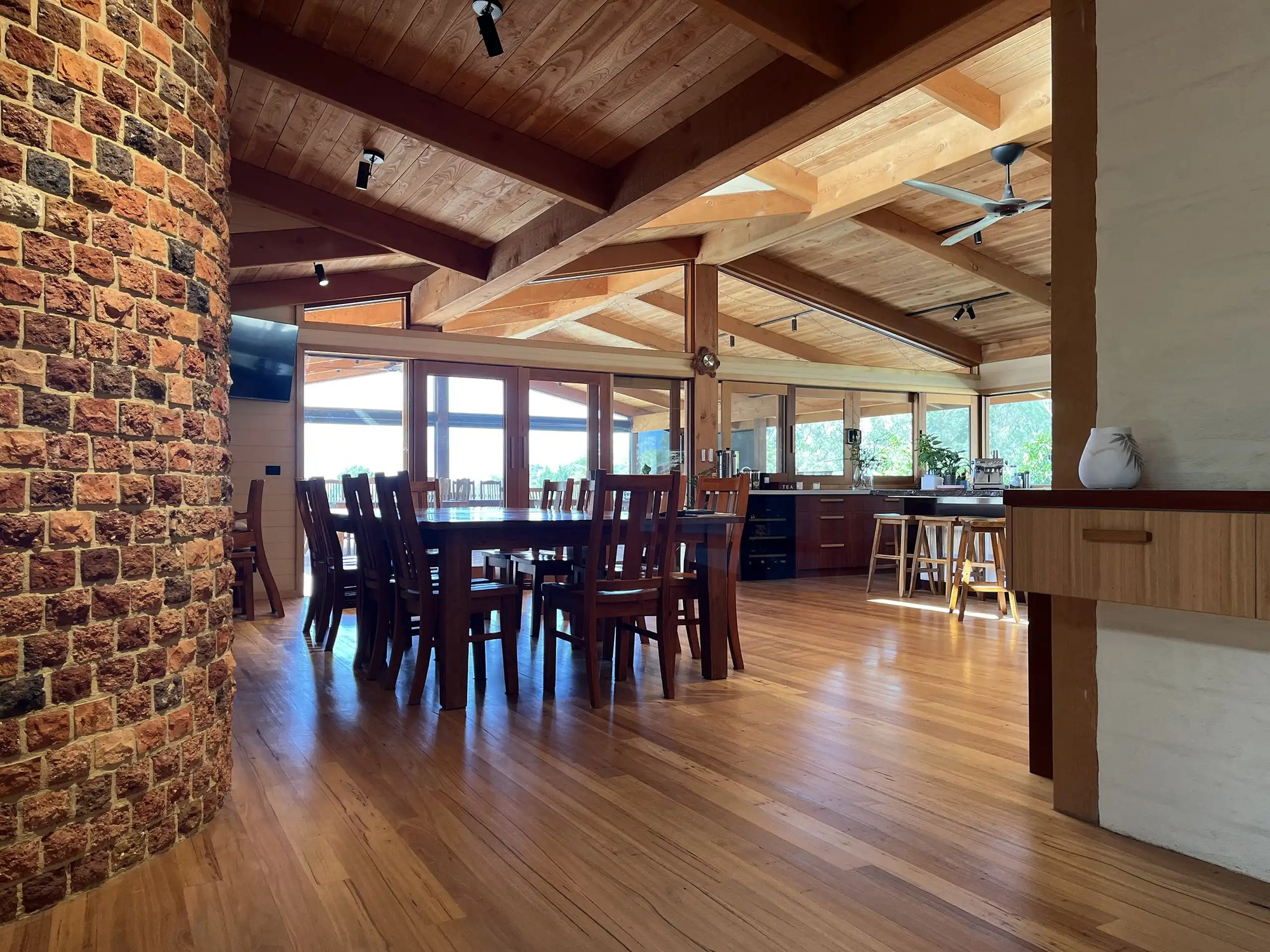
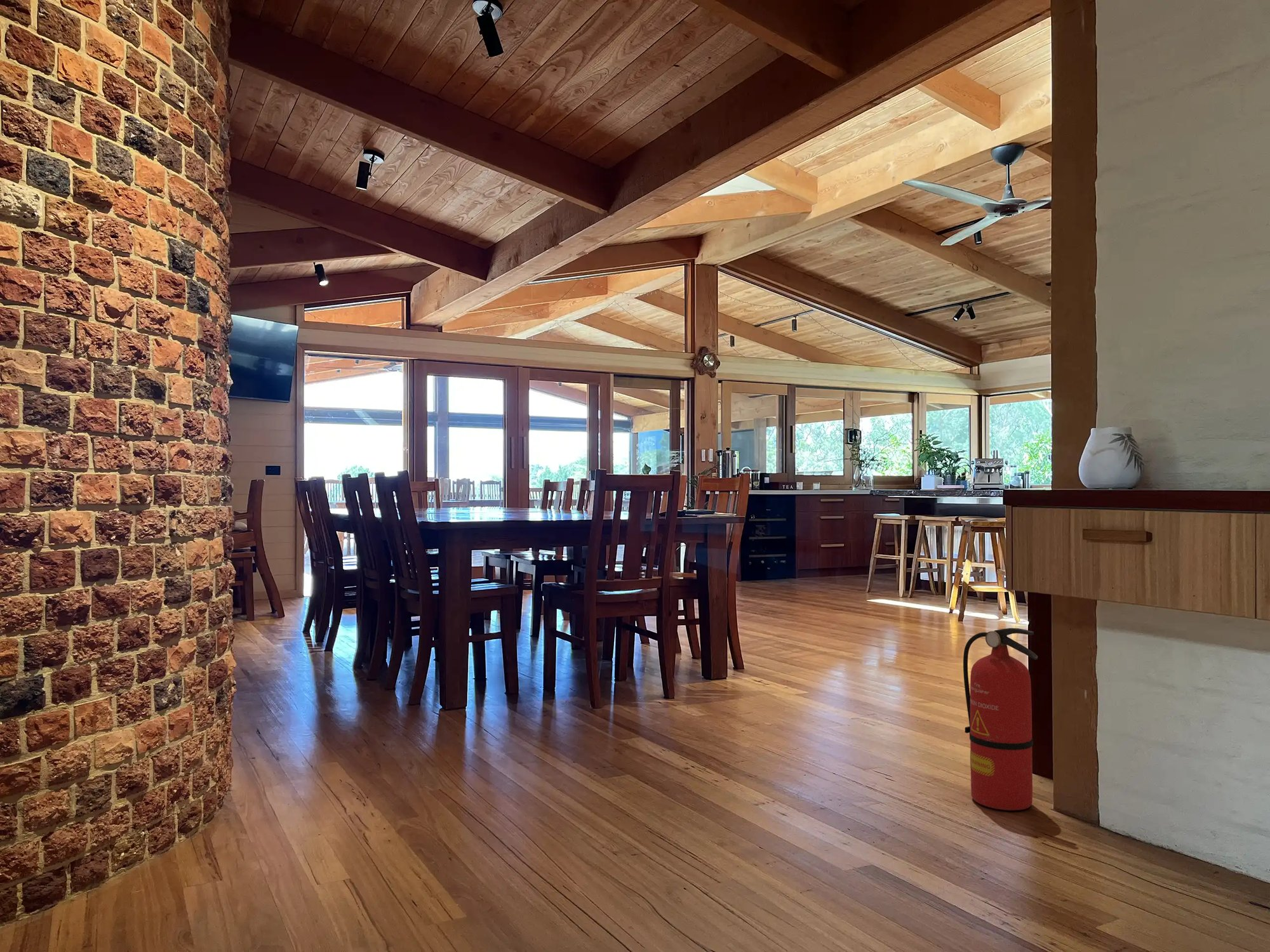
+ fire extinguisher (999, 713)
